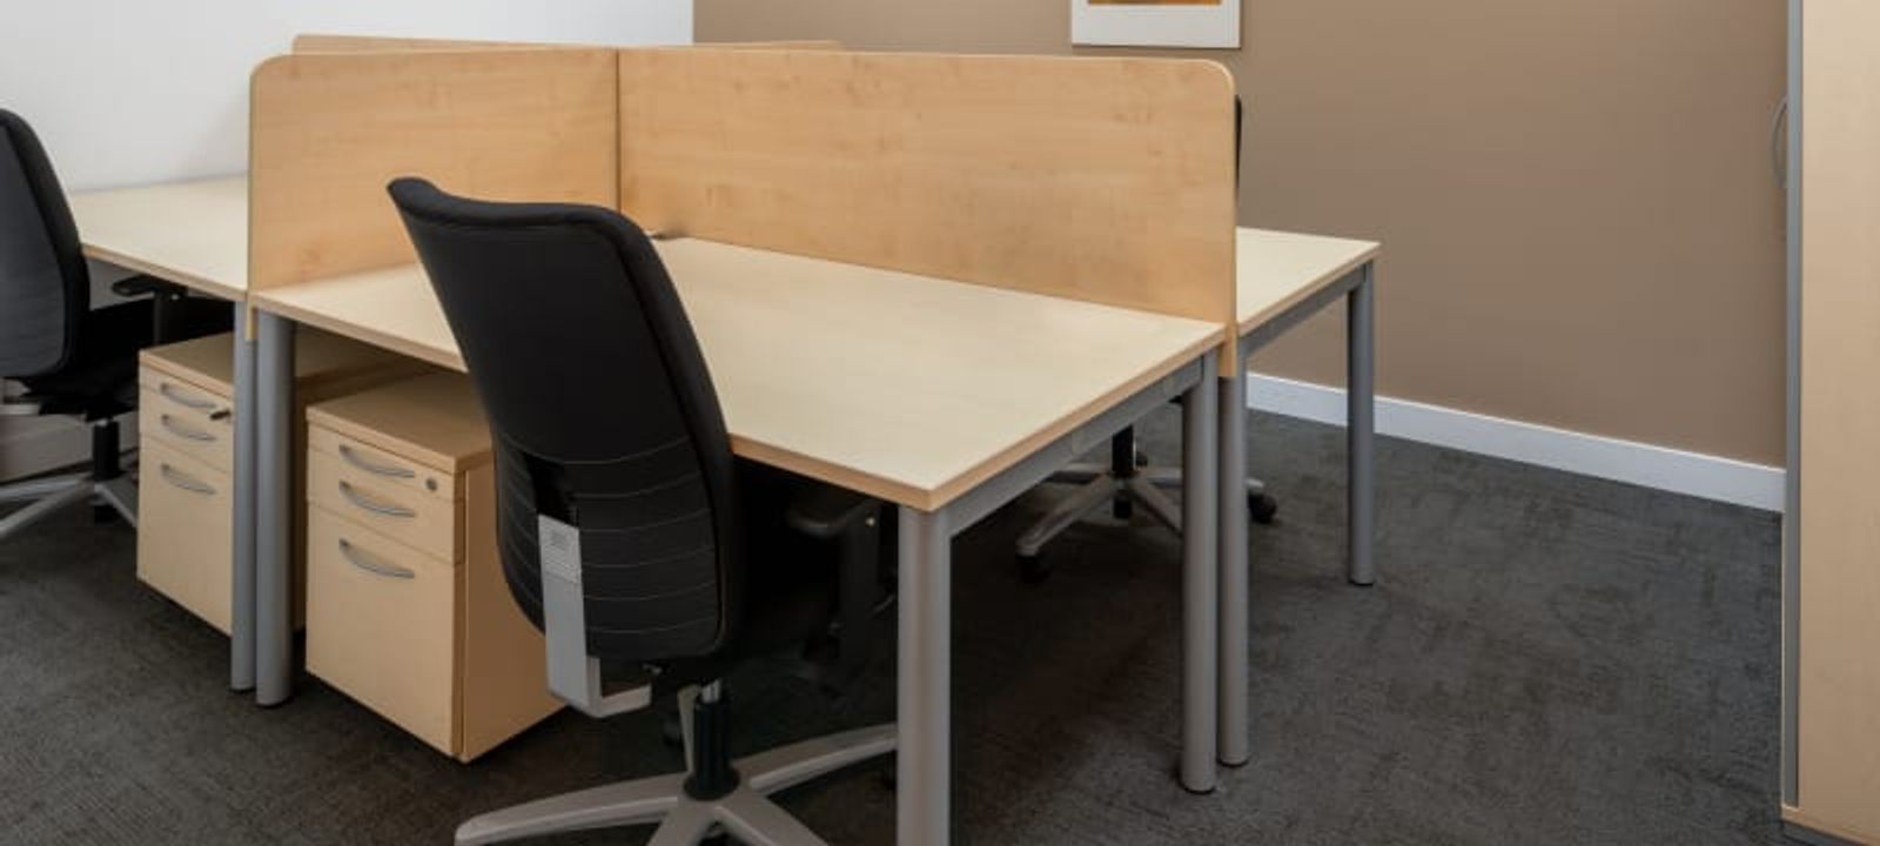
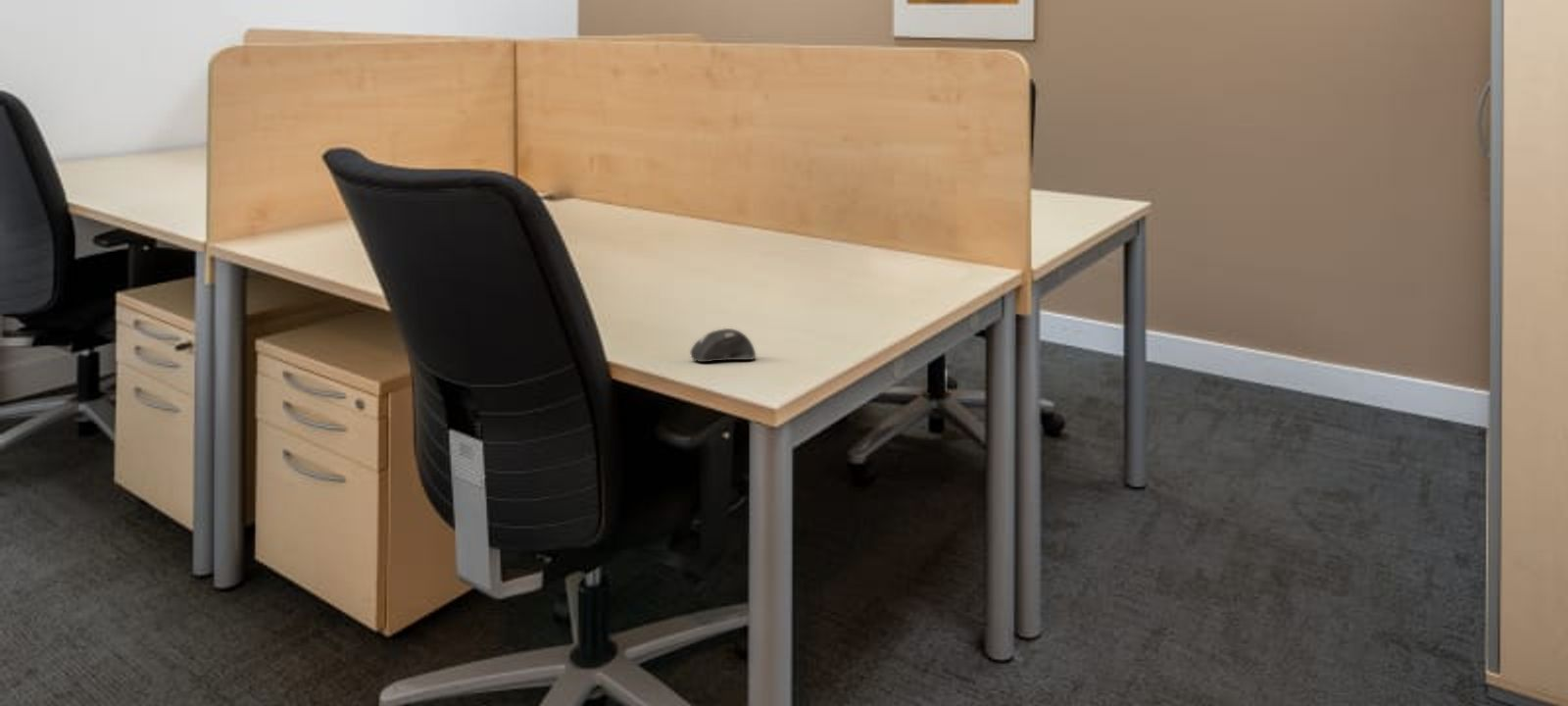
+ computer mouse (725, 343)
